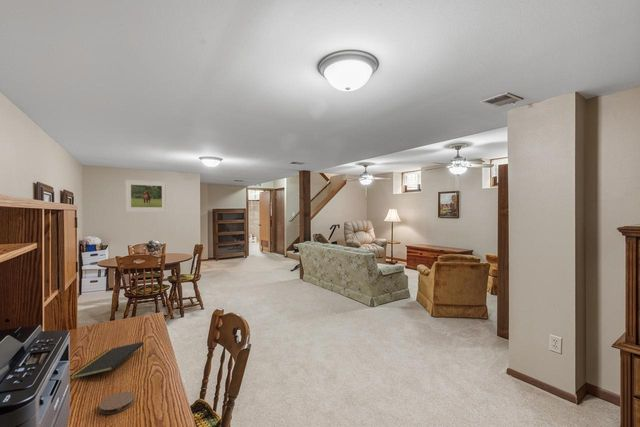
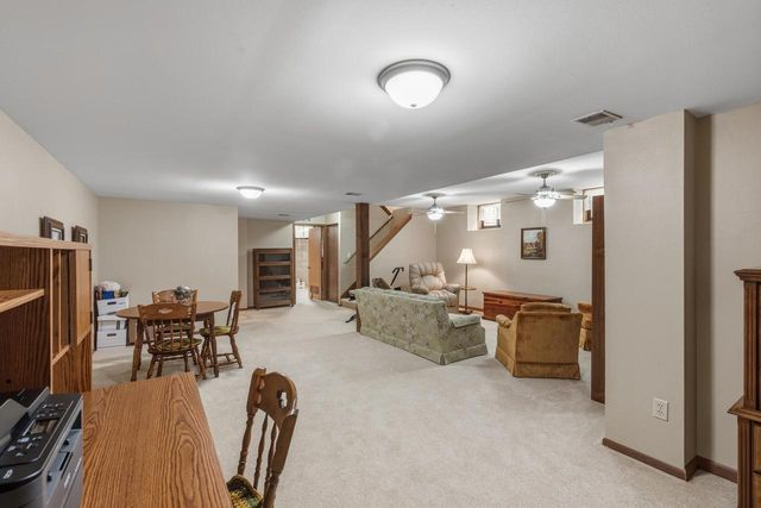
- notepad (109, 359)
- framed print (146, 196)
- coaster (117, 402)
